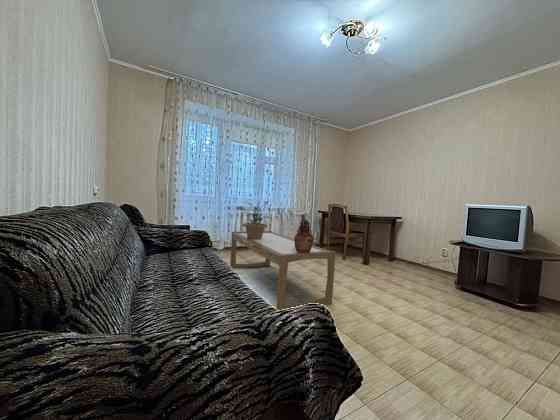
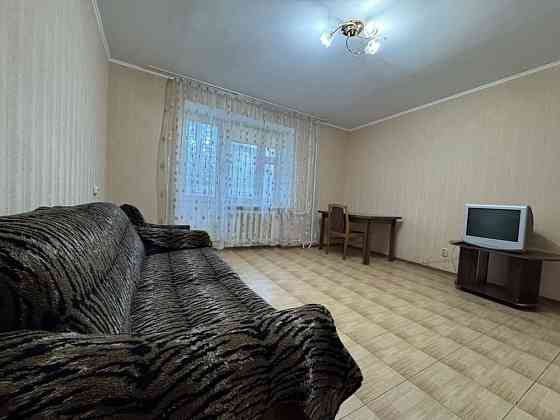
- ceramic vessel (301, 231)
- potted plant (257, 218)
- coffee table (273, 261)
